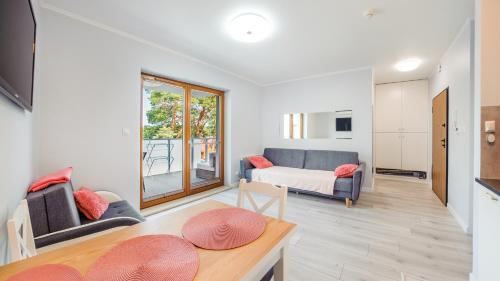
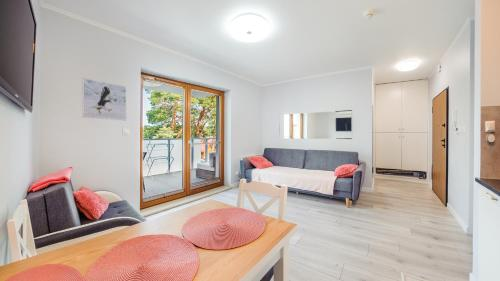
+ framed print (105, 100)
